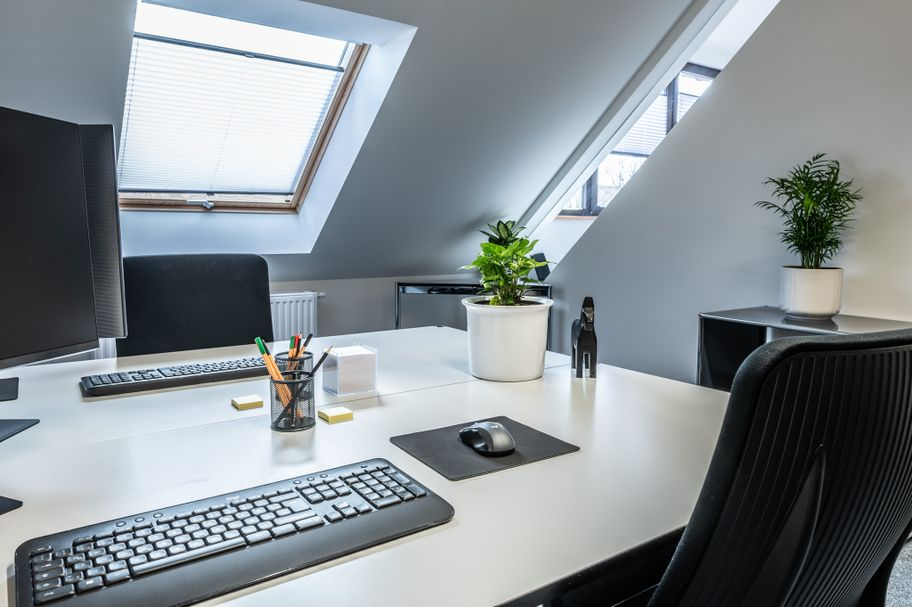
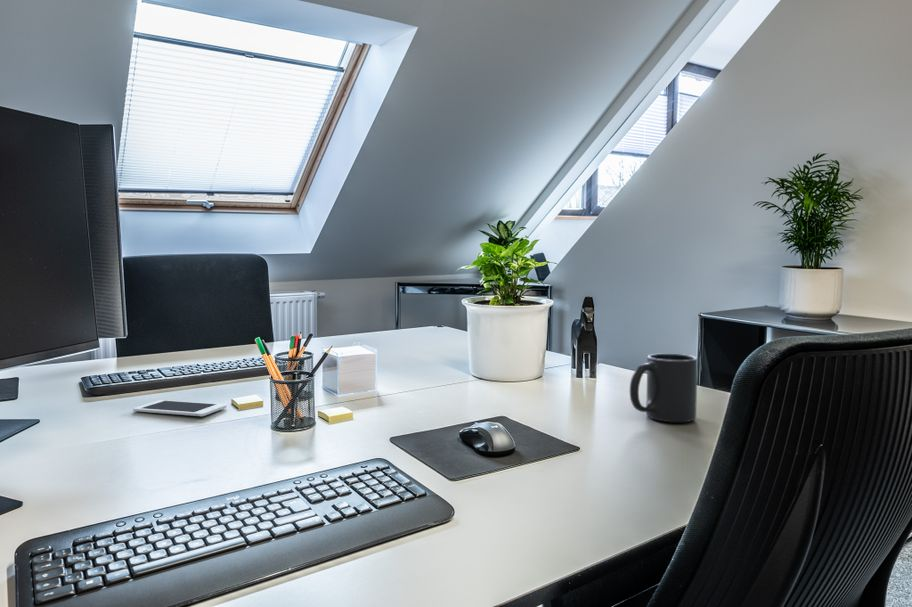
+ mug (664, 388)
+ cell phone (180, 407)
